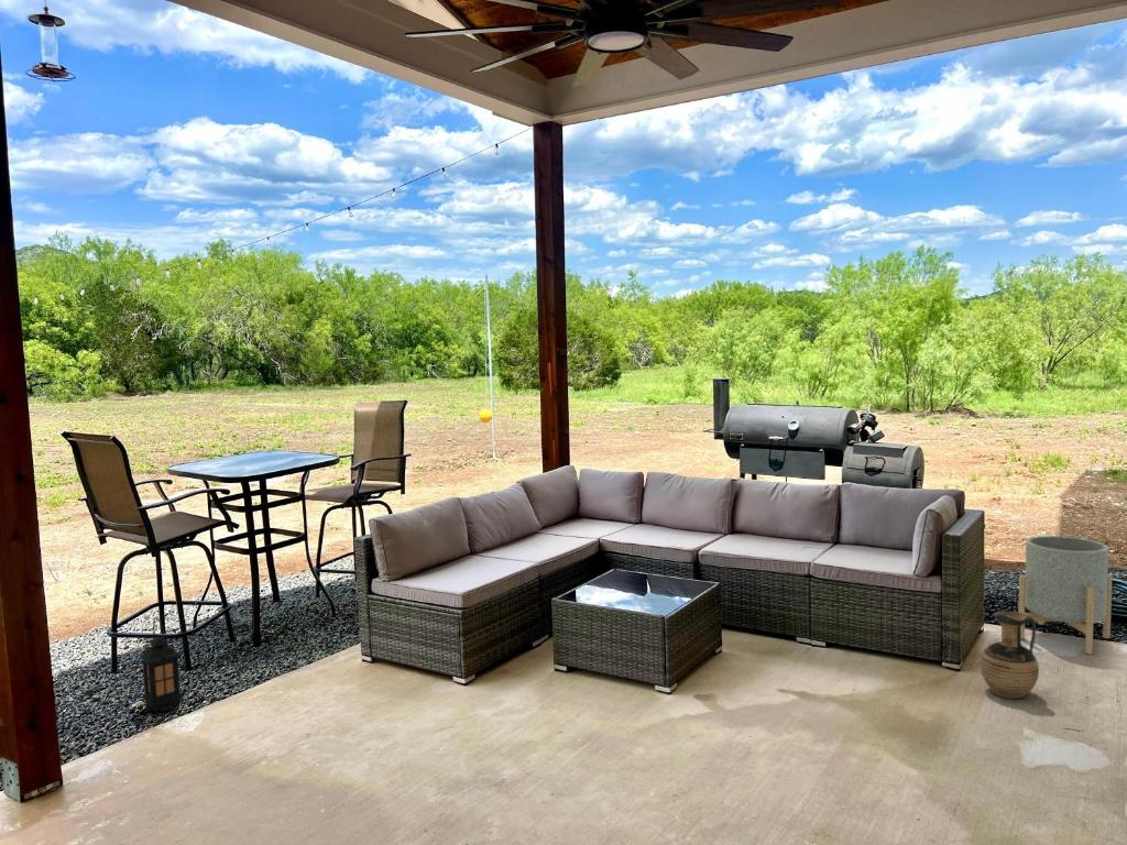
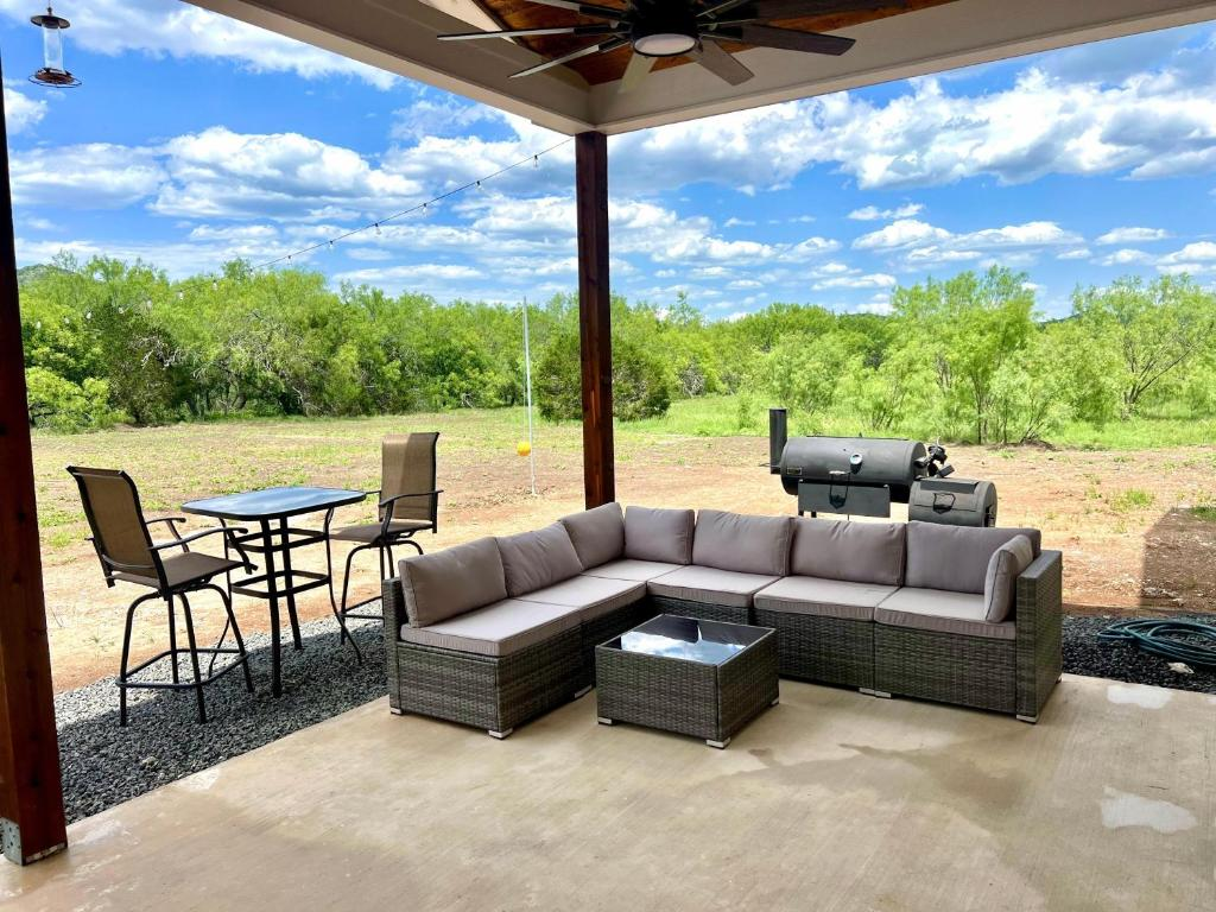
- planter (1064, 591)
- ceramic jug (1009, 652)
- lantern (160, 662)
